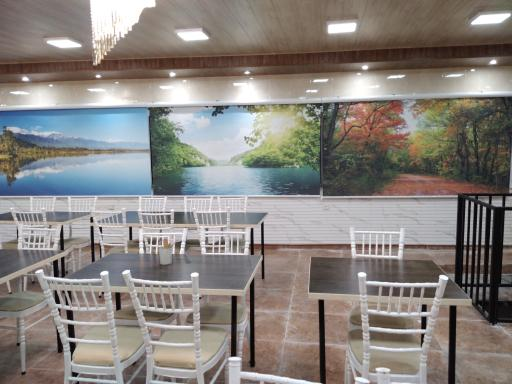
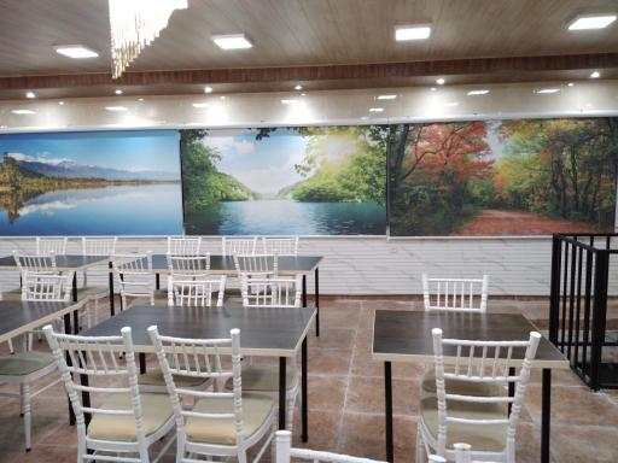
- utensil holder (169, 251)
